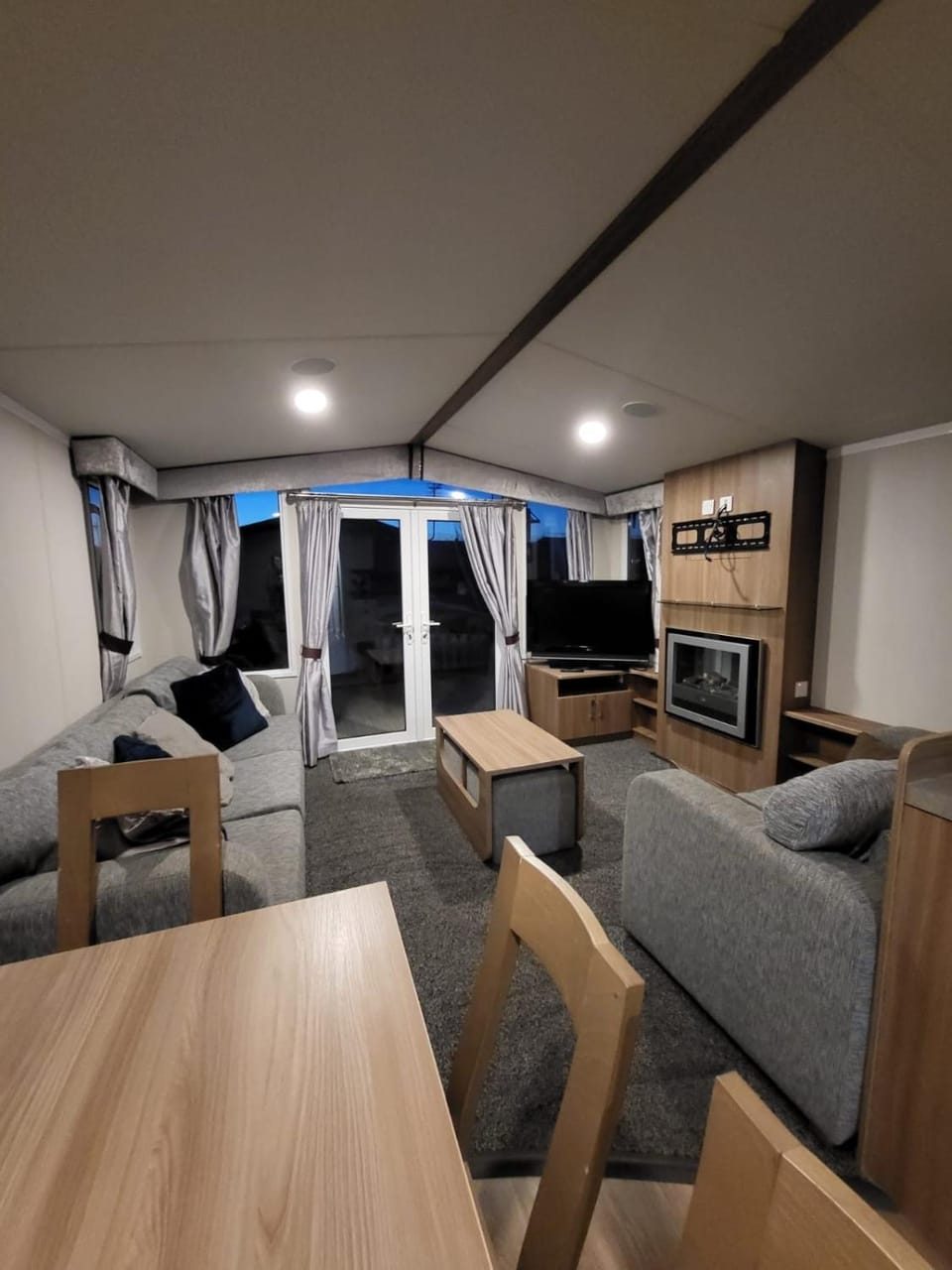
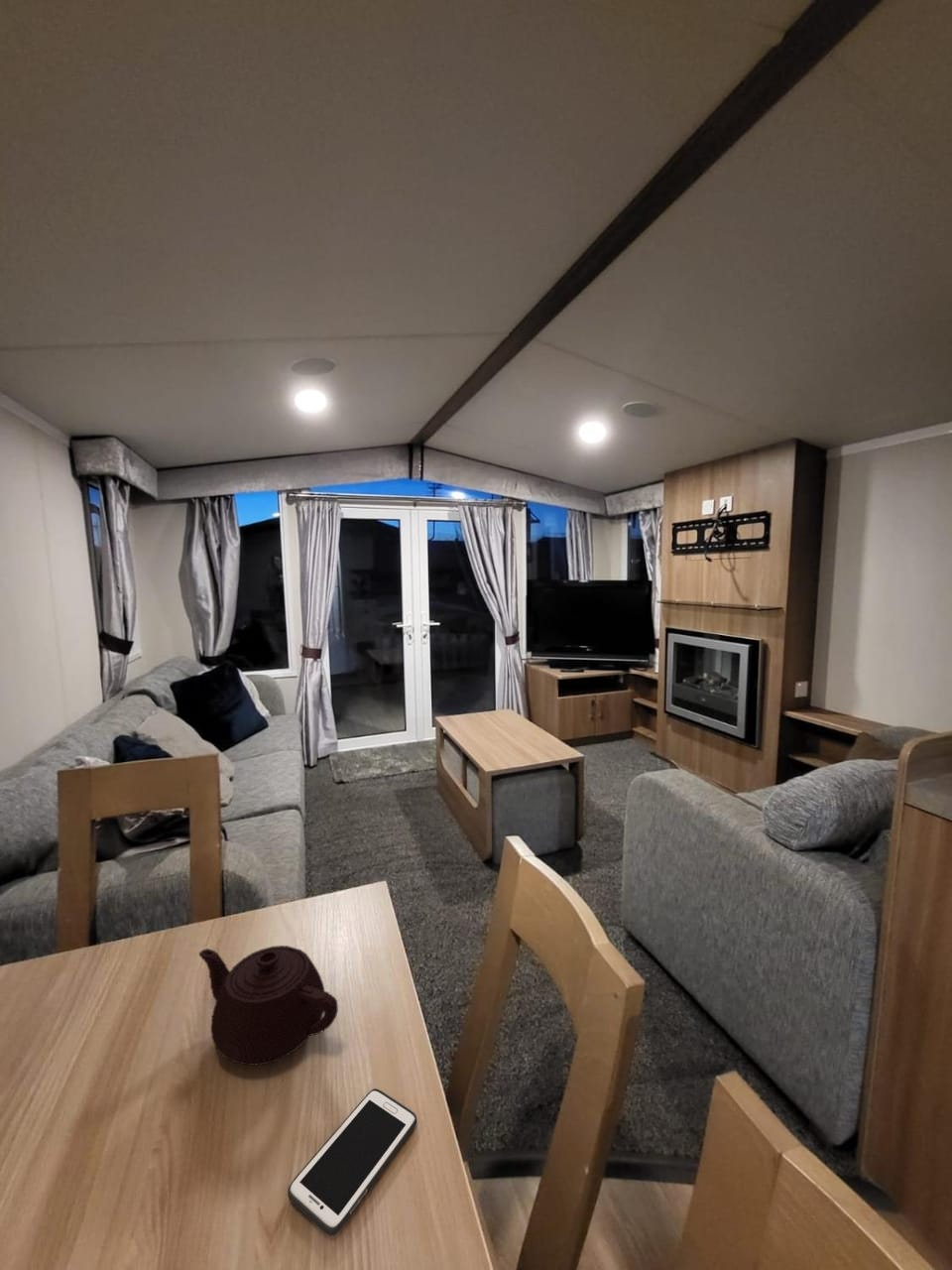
+ cell phone (356, 1153)
+ teapot (265, 992)
